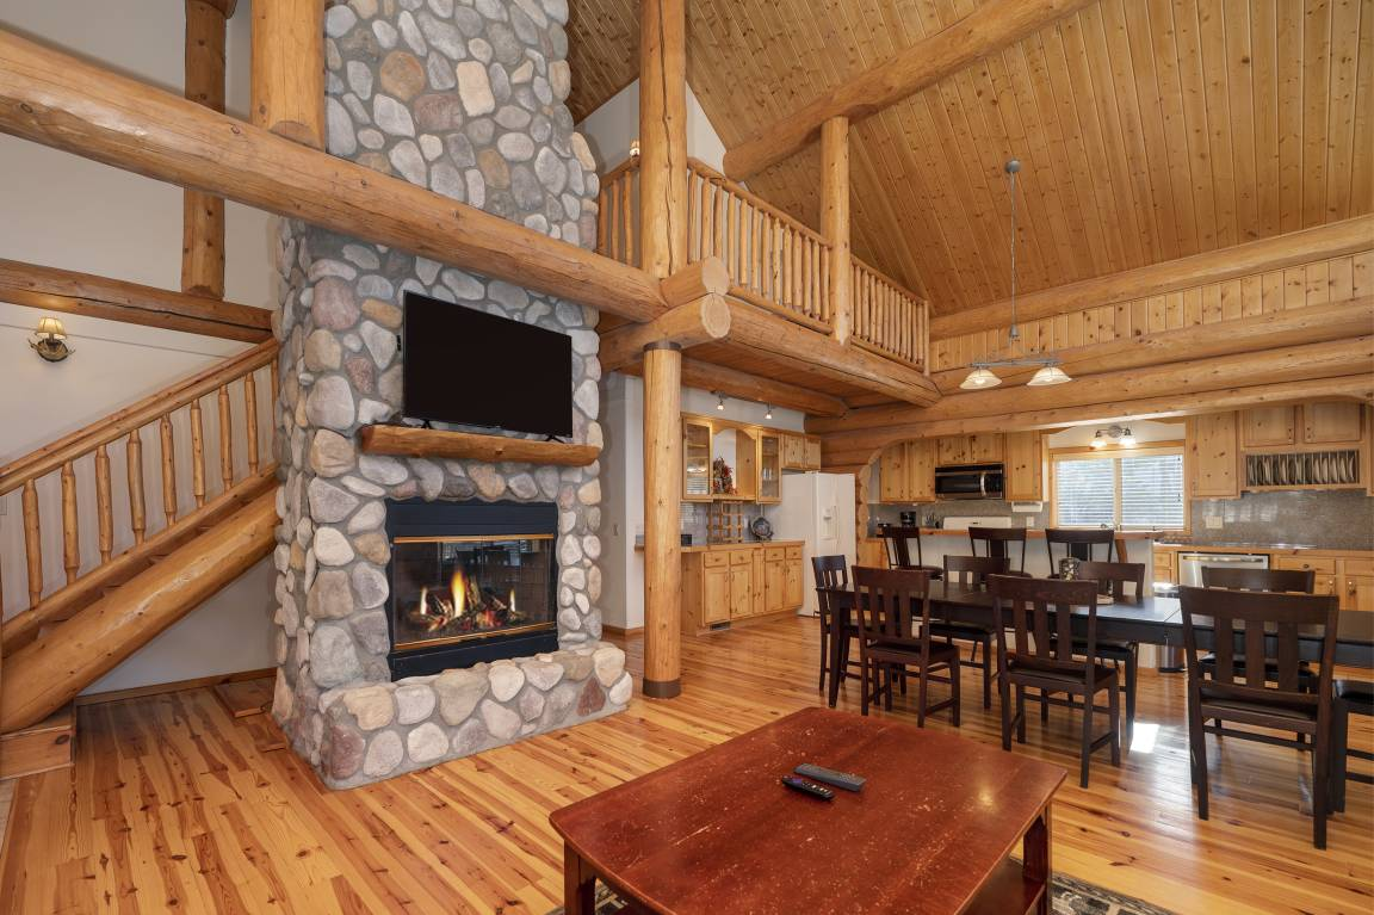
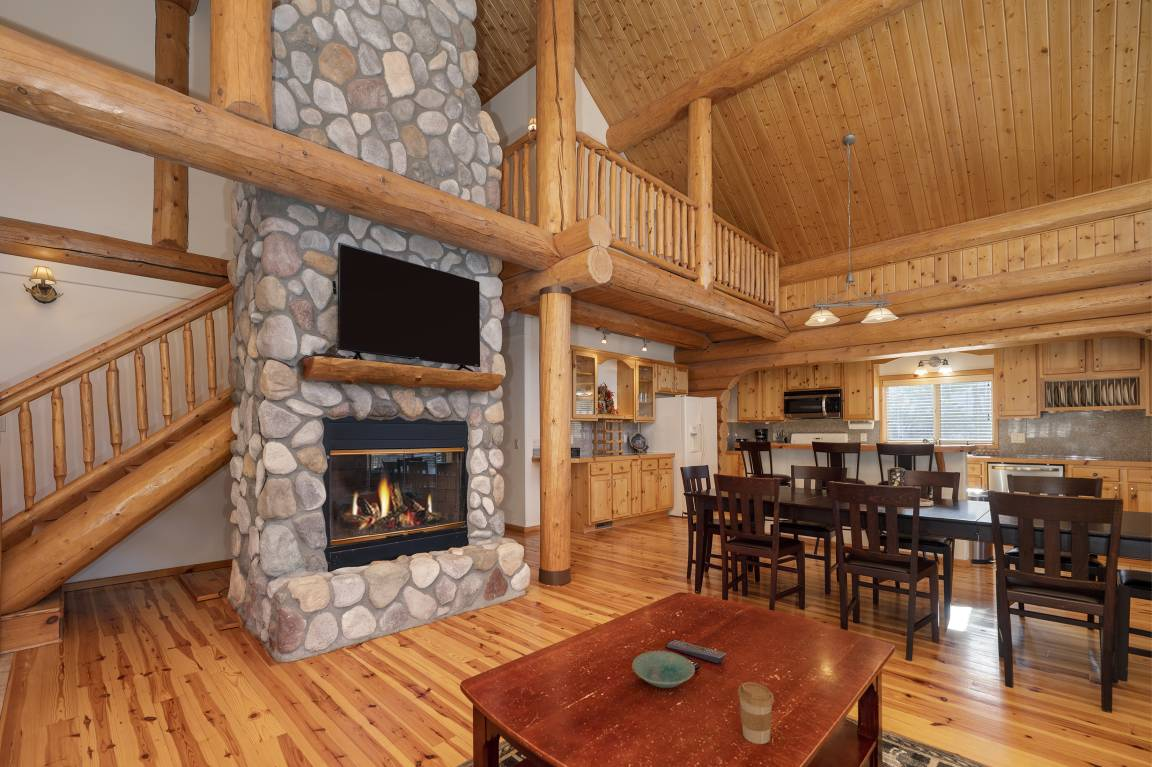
+ bowl (663, 672)
+ coffee cup (756, 711)
